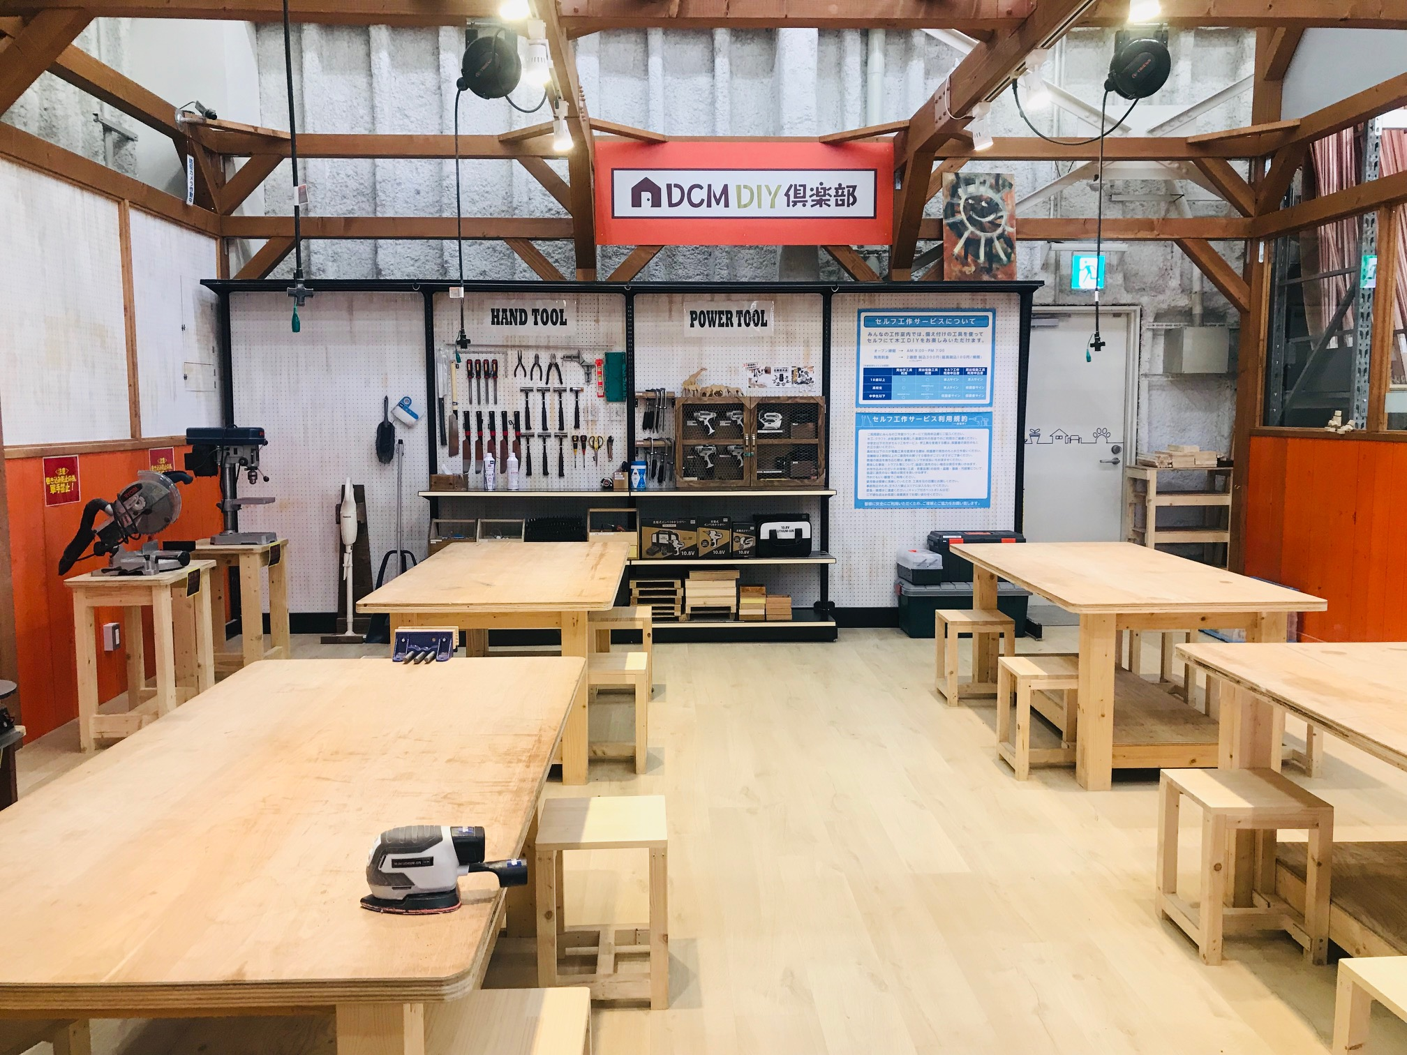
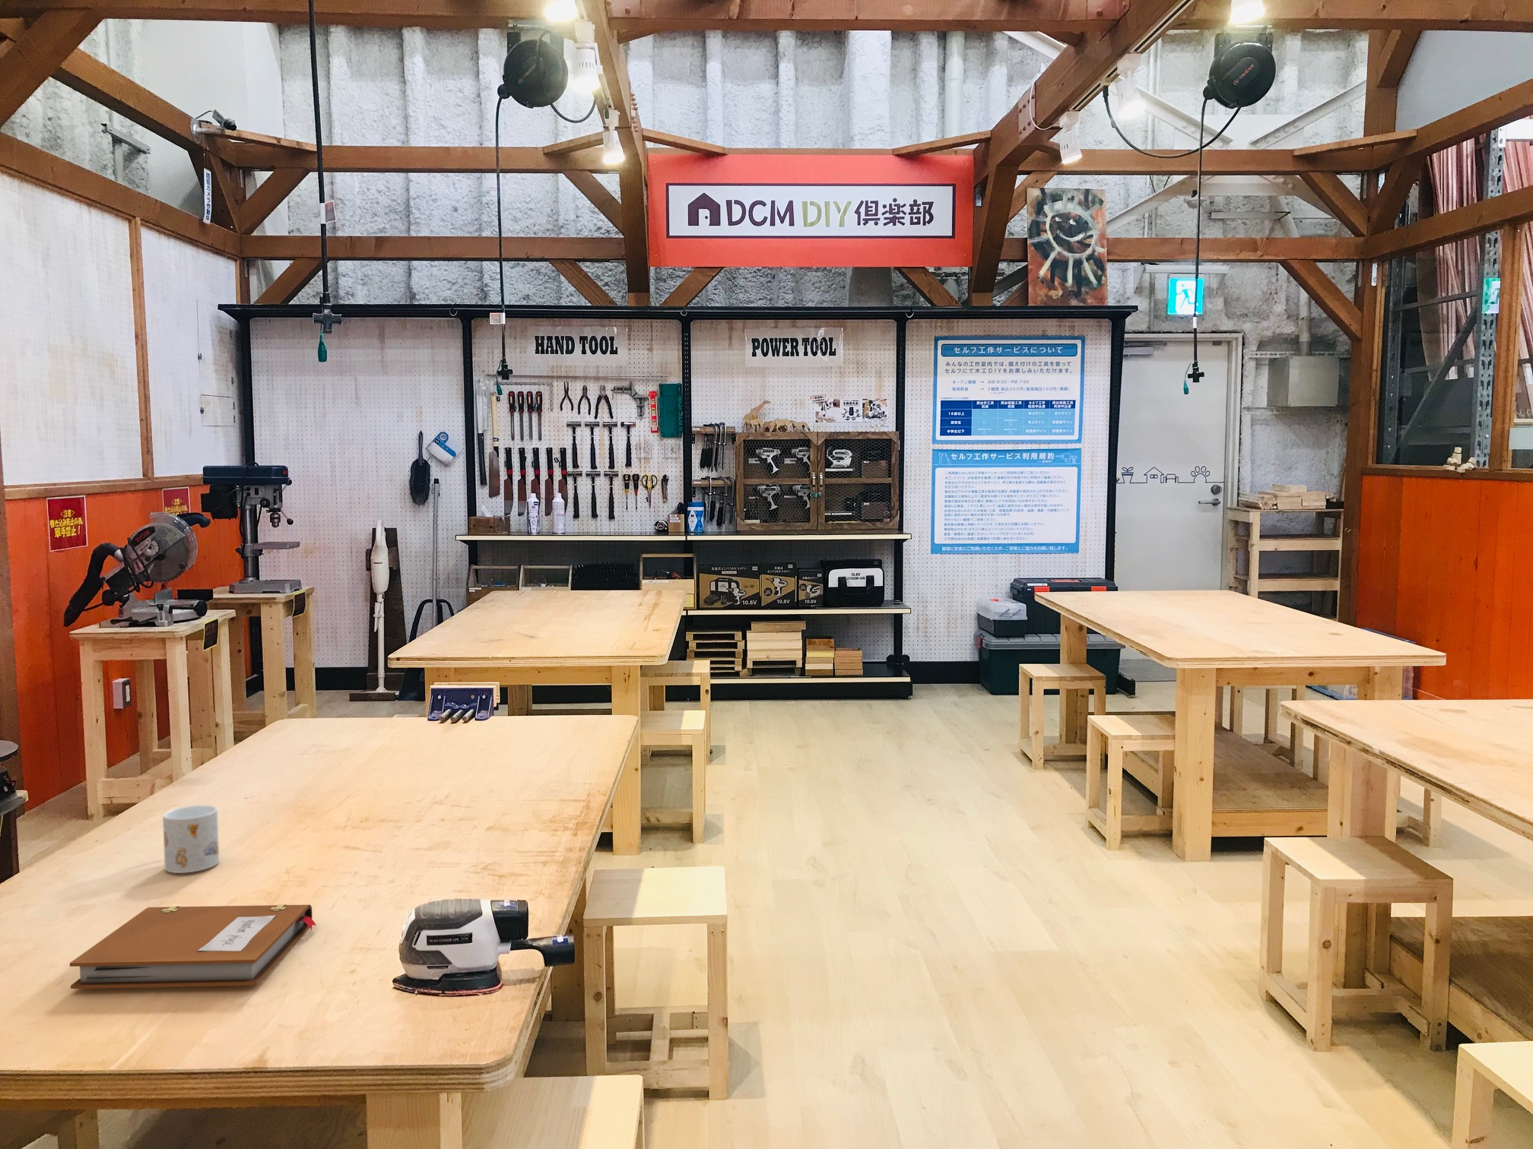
+ notebook (204, 941)
+ mug (197, 834)
